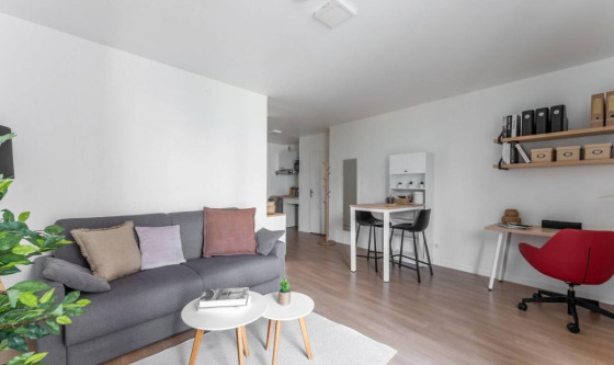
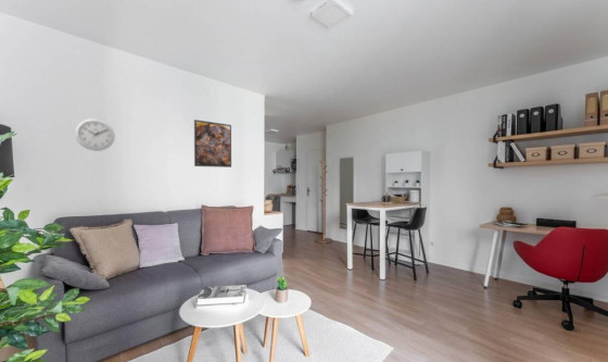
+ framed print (213, 145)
+ wall clock (94, 134)
